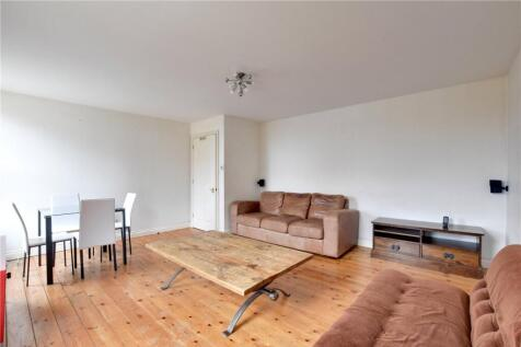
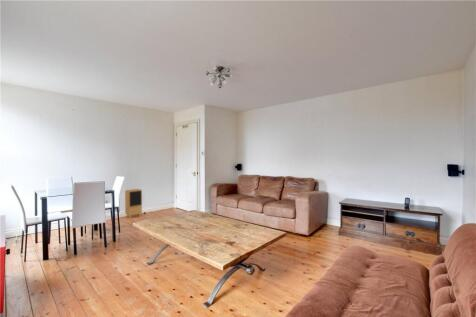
+ speaker (133, 203)
